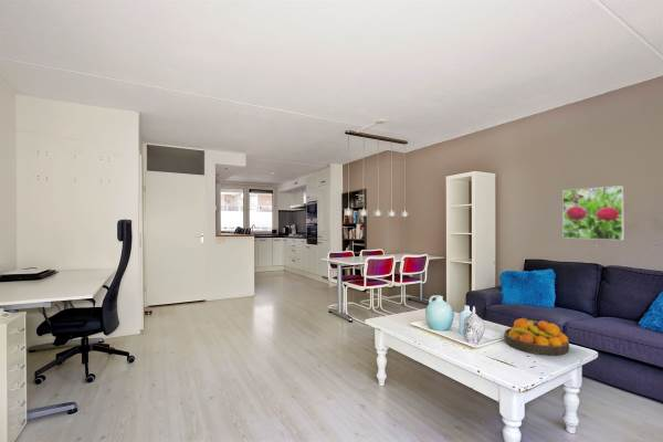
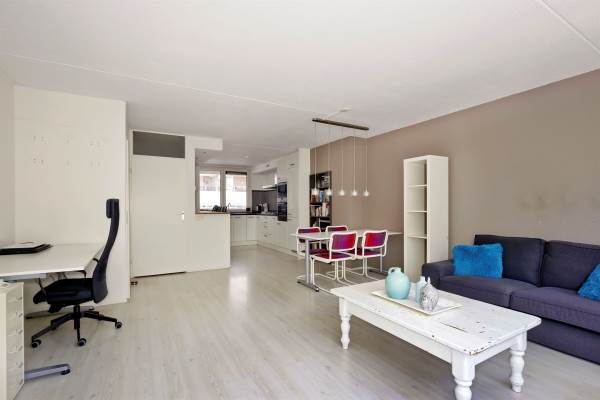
- fruit bowl (535, 332)
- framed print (591, 213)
